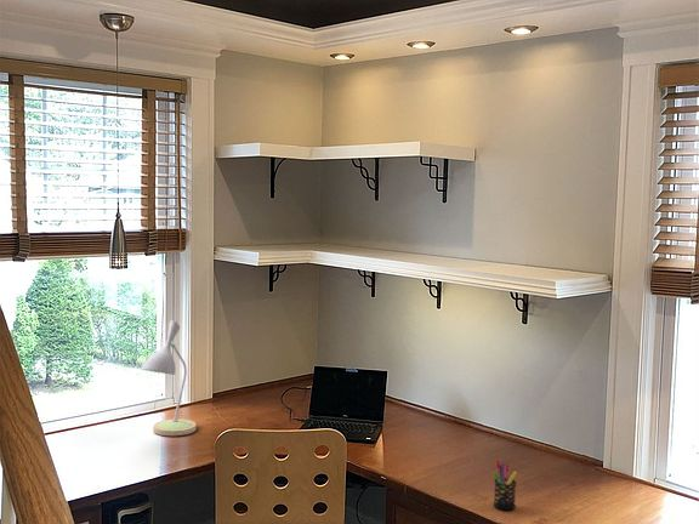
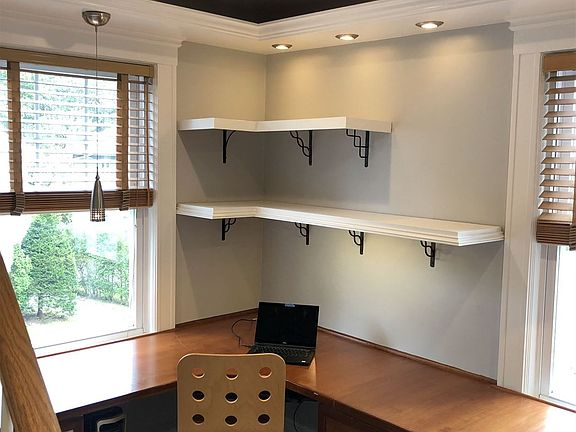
- pen holder (502, 484)
- desk lamp (170, 374)
